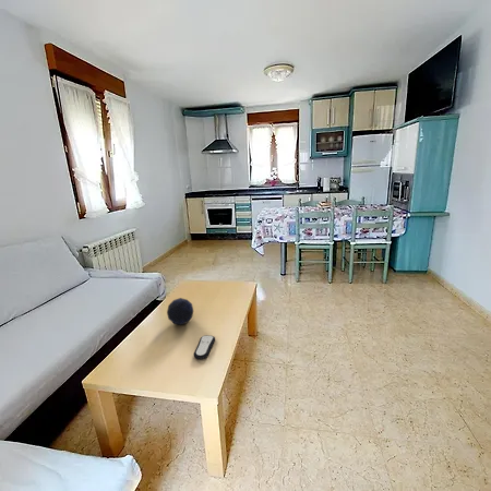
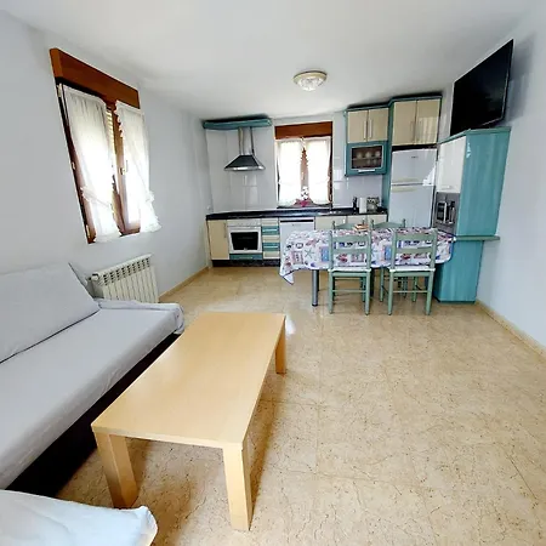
- remote control (204, 346)
- decorative orb (180, 311)
